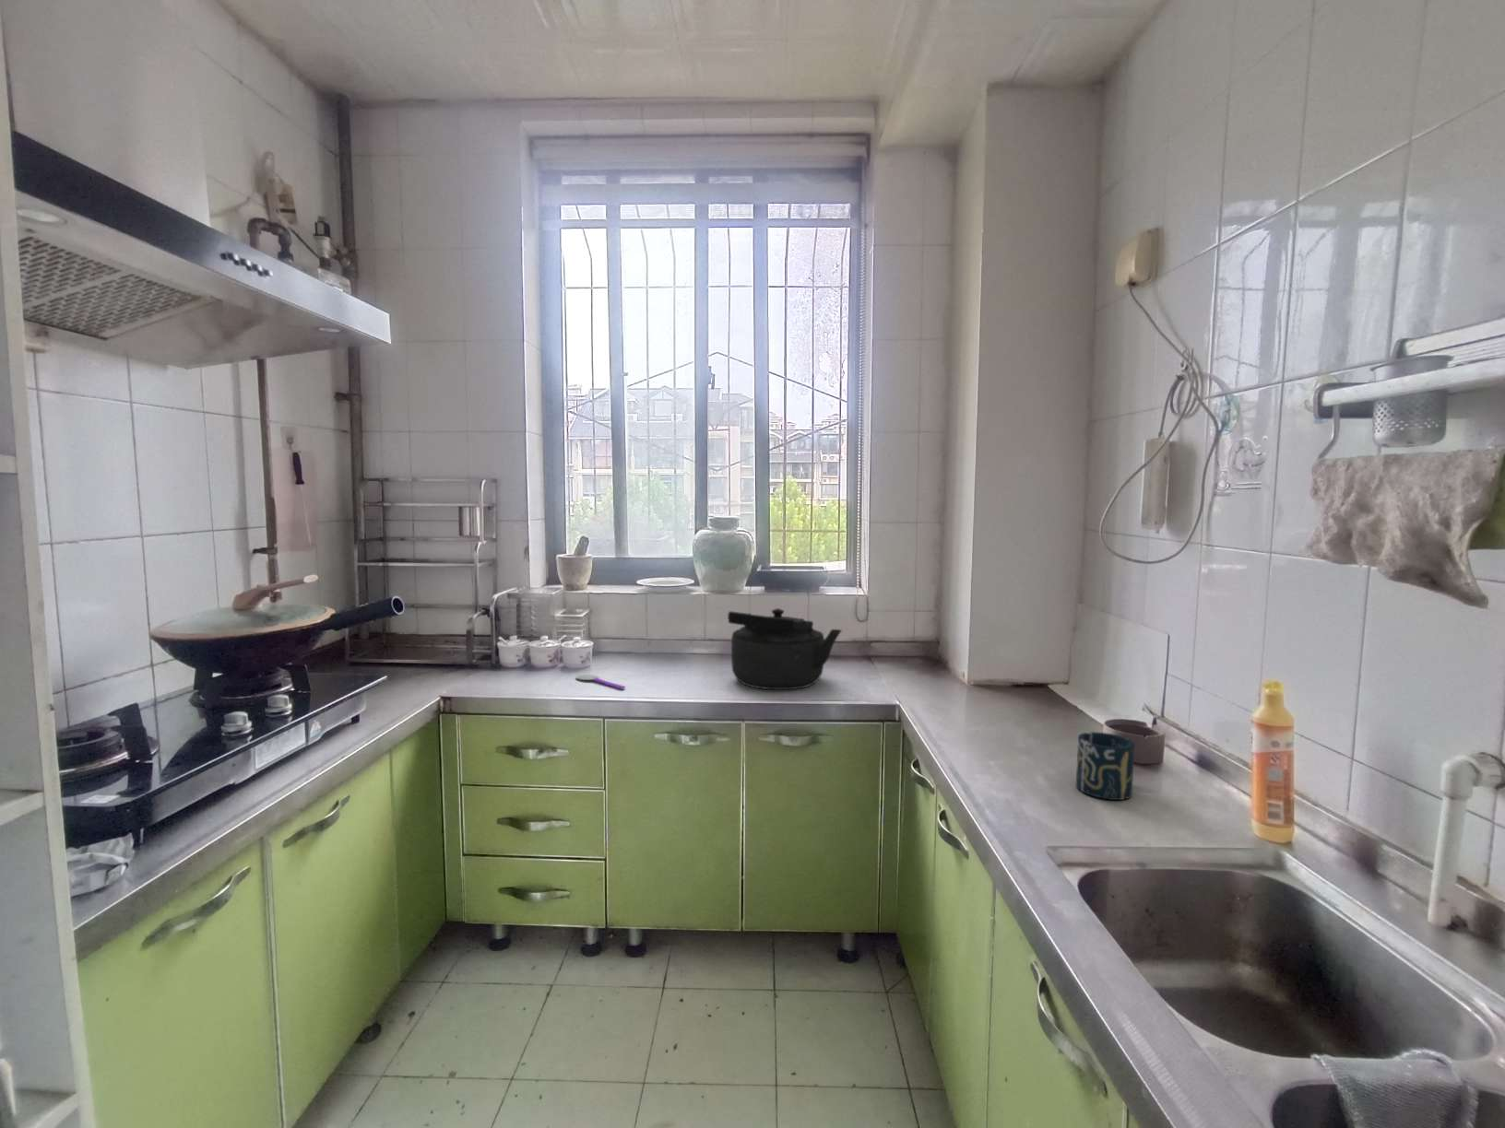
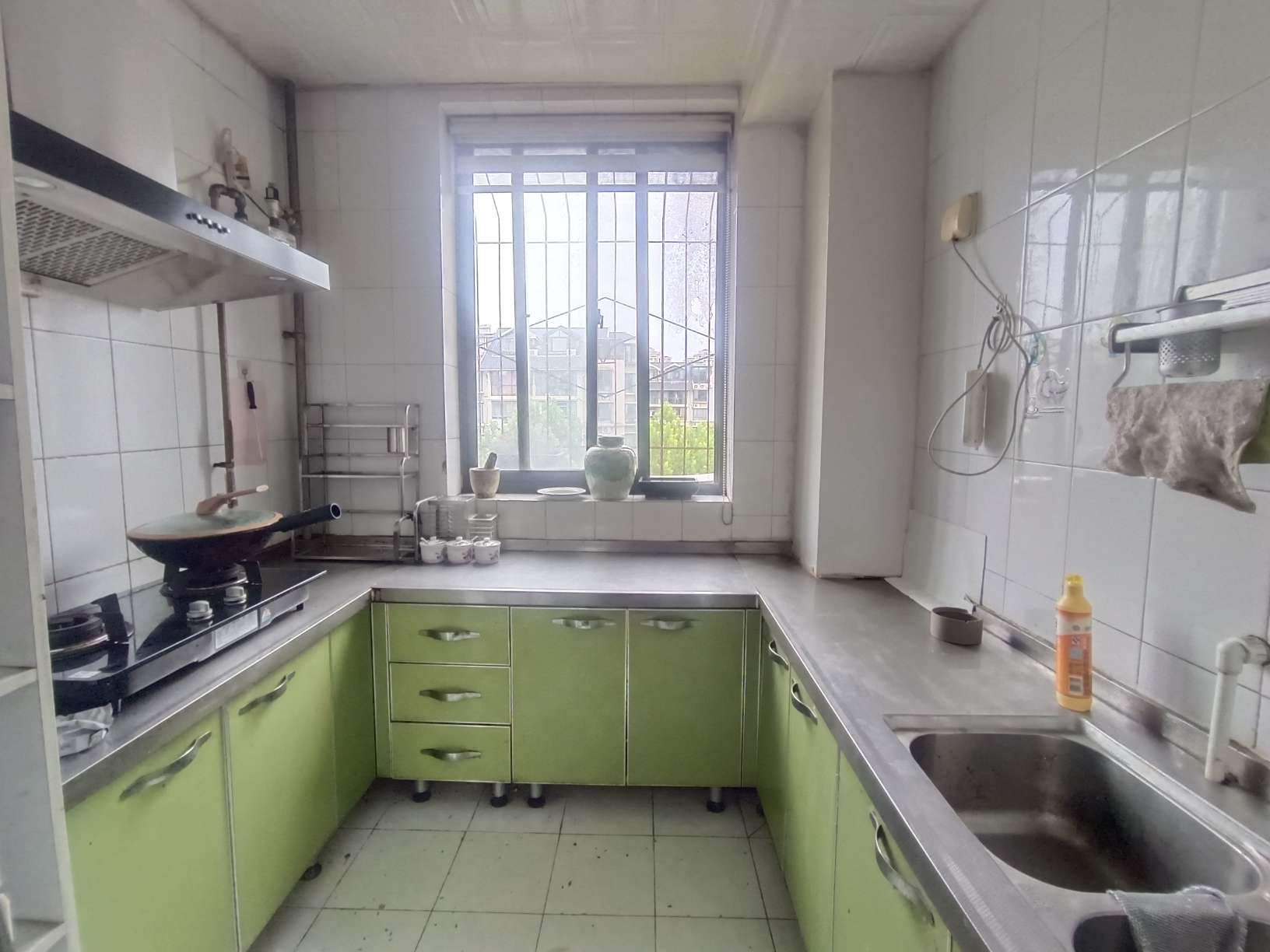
- spoon (601, 680)
- cup (1104, 762)
- kettle (780, 645)
